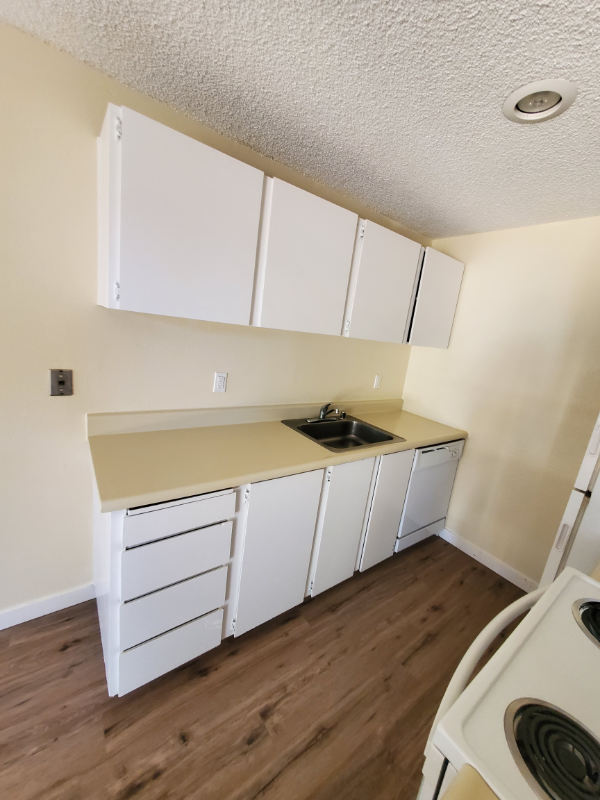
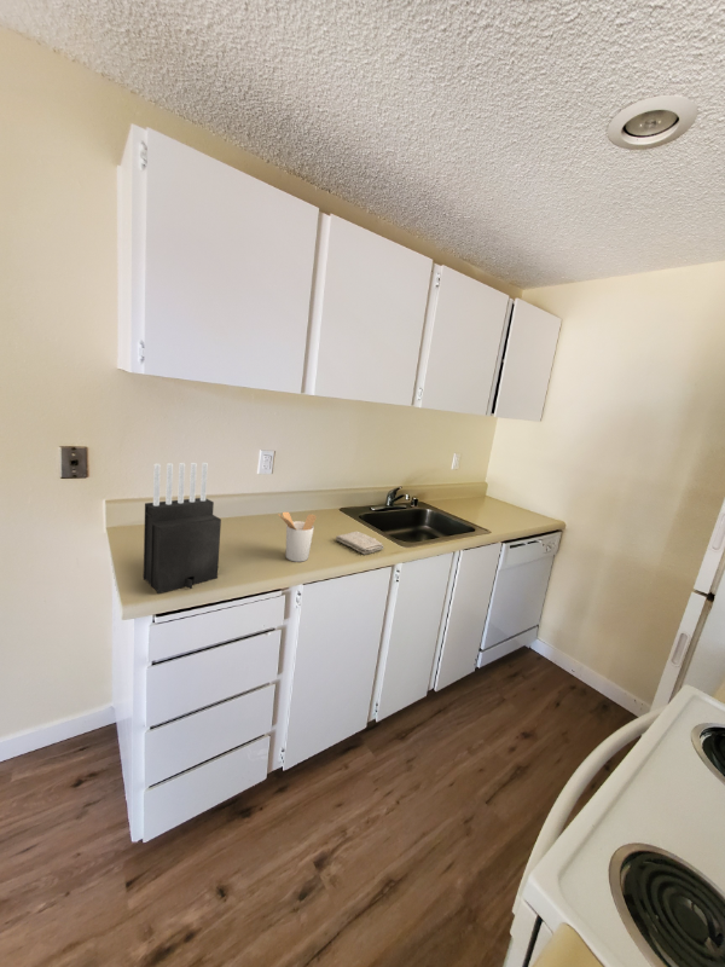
+ utensil holder (294, 534)
+ knife block (185, 525)
+ washcloth (359, 542)
